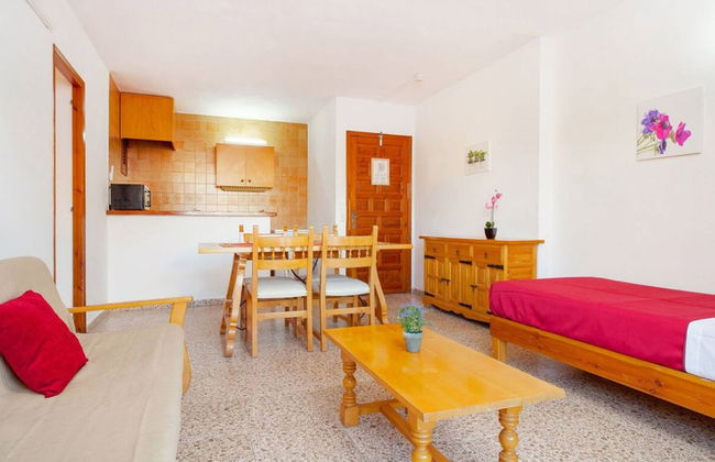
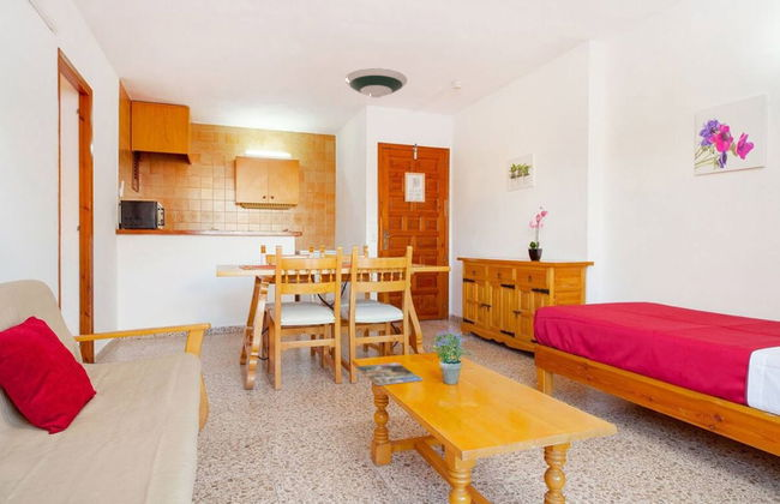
+ magazine (388, 372)
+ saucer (376, 88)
